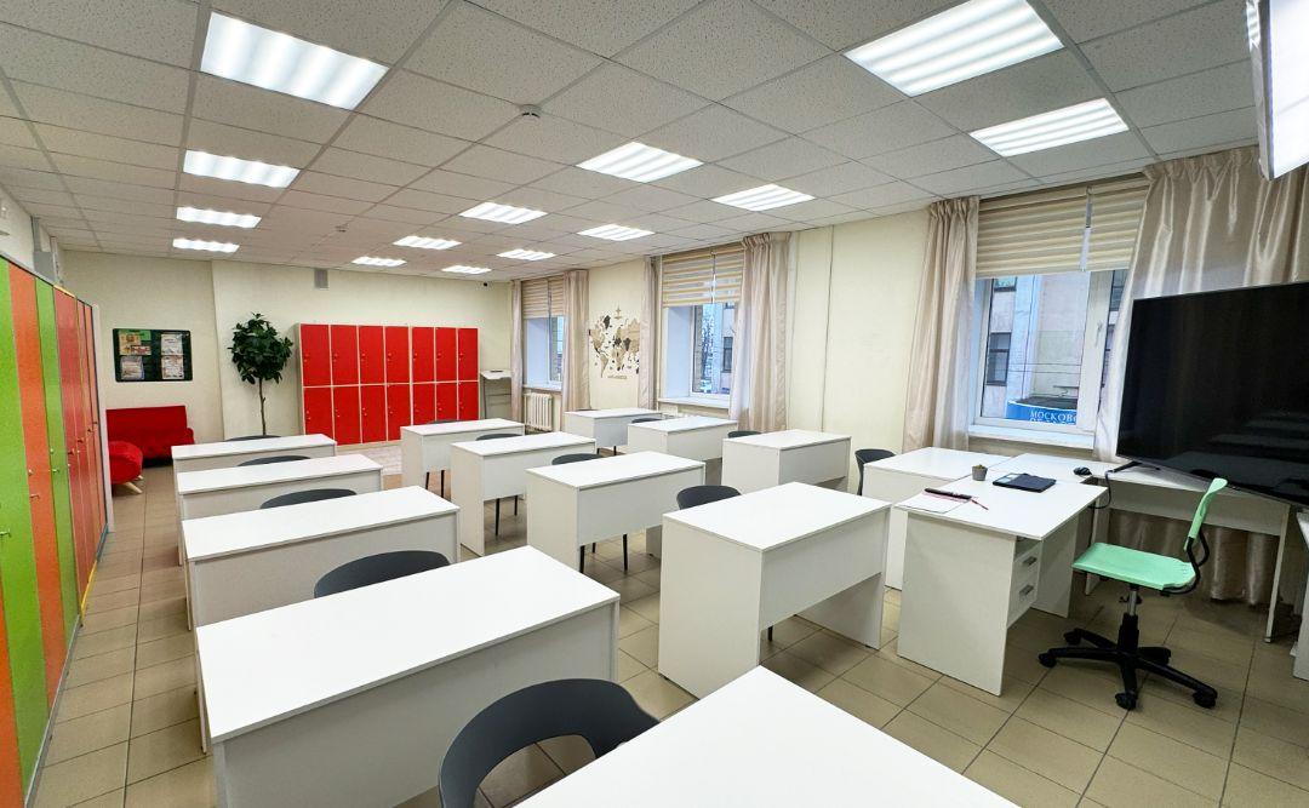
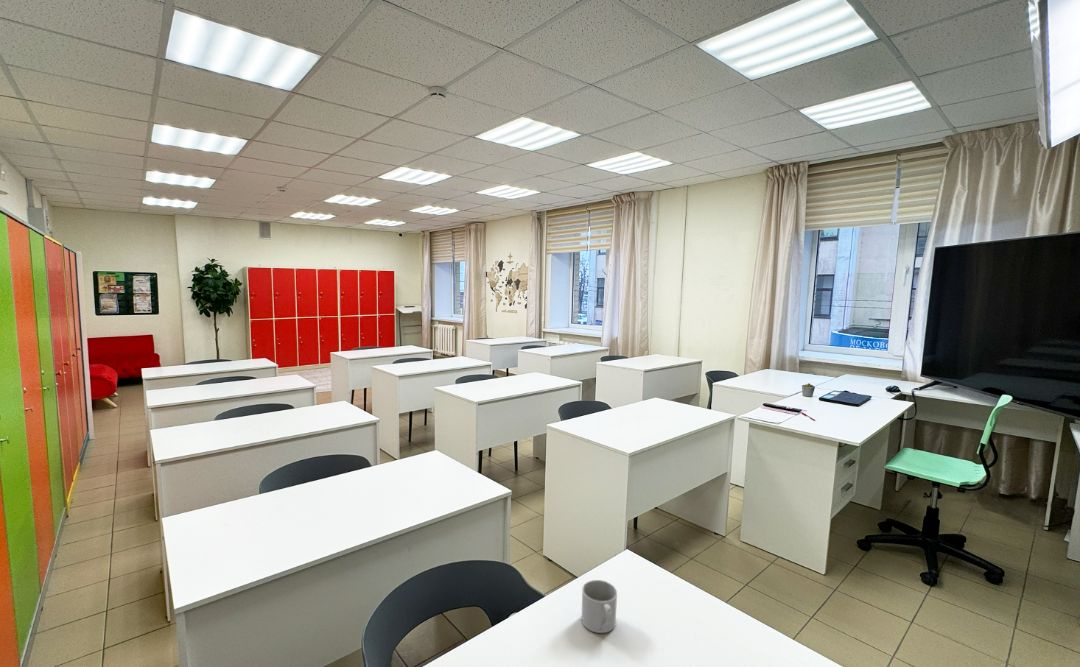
+ mug (601, 609)
